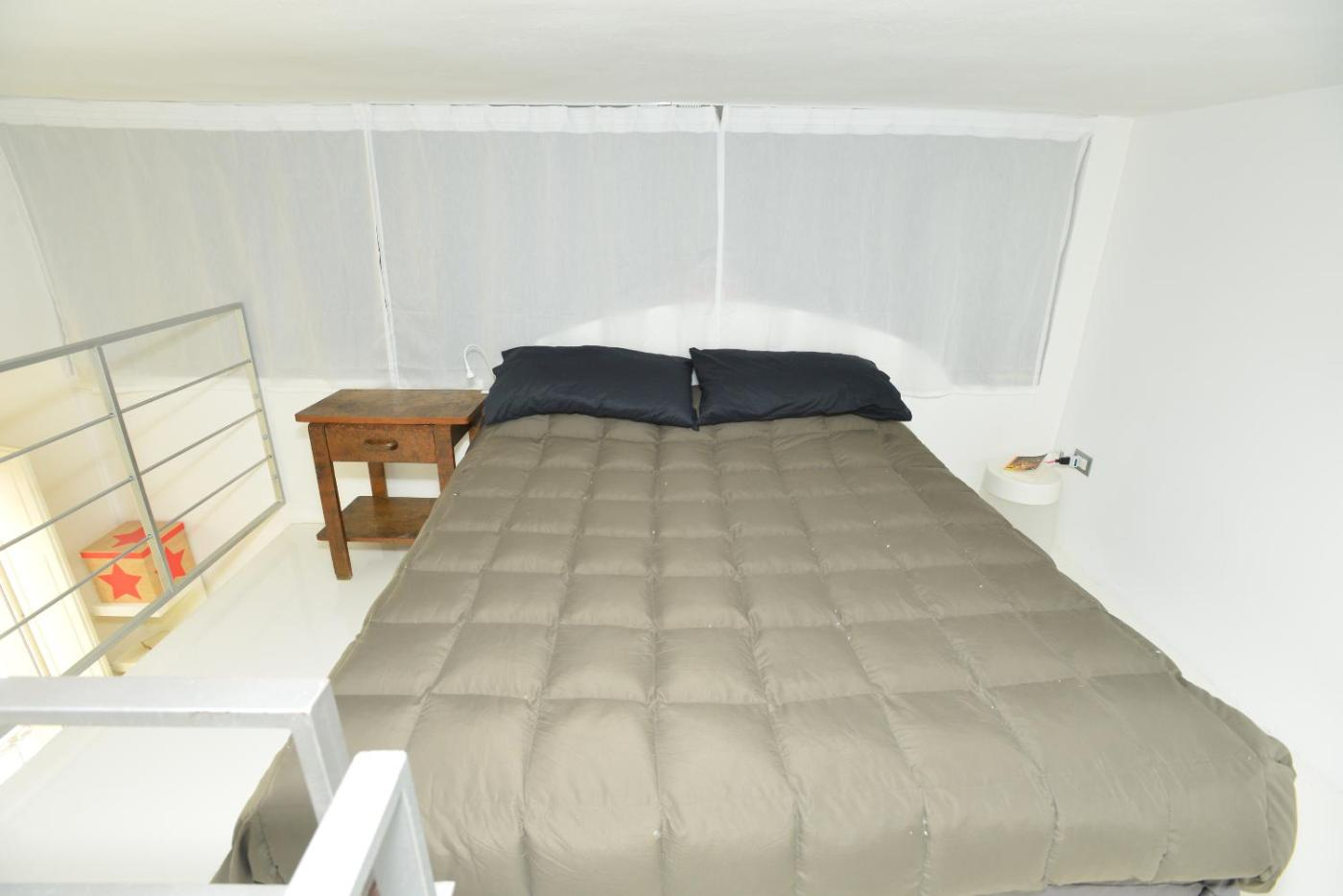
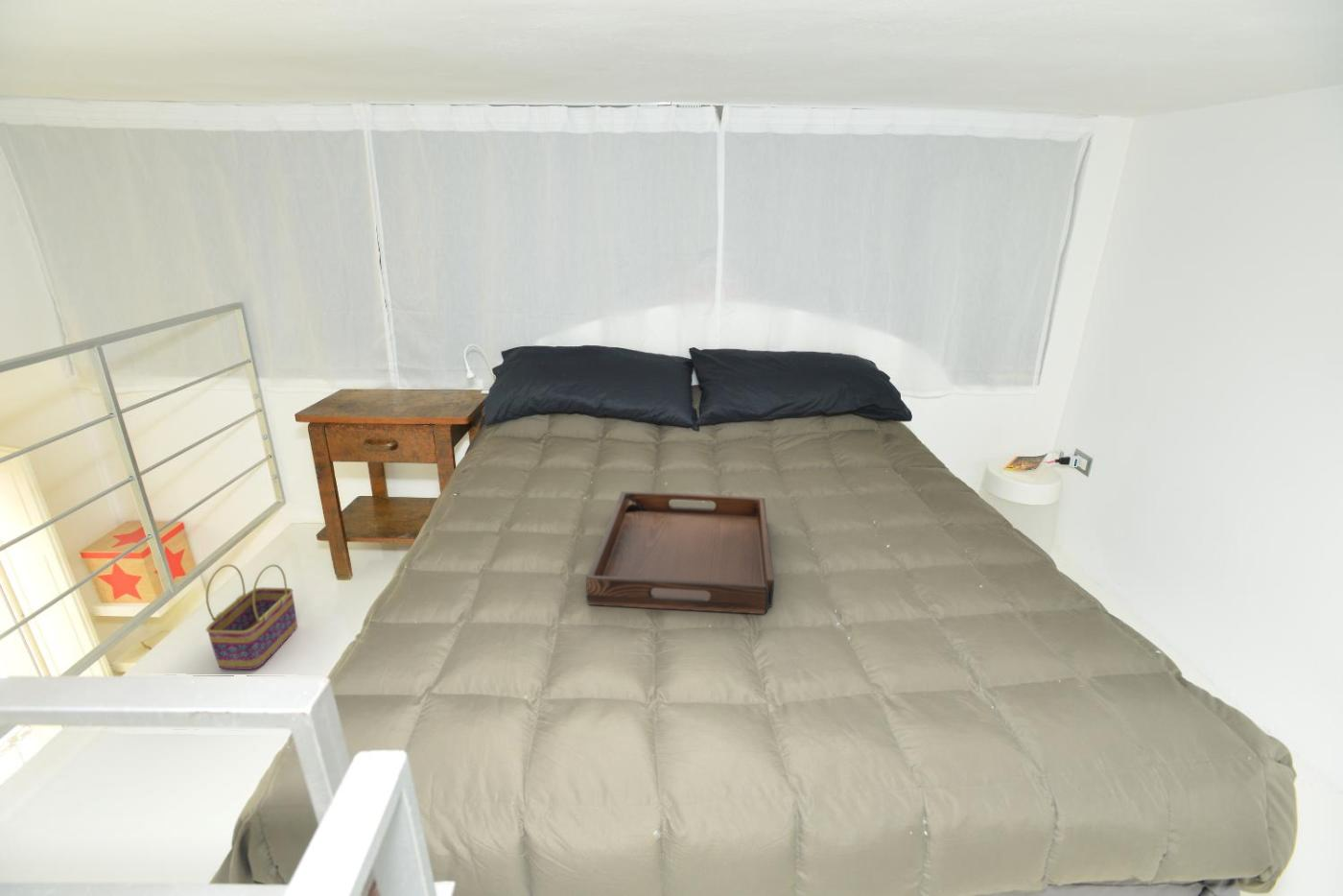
+ serving tray (686, 544)
+ basket (251, 607)
